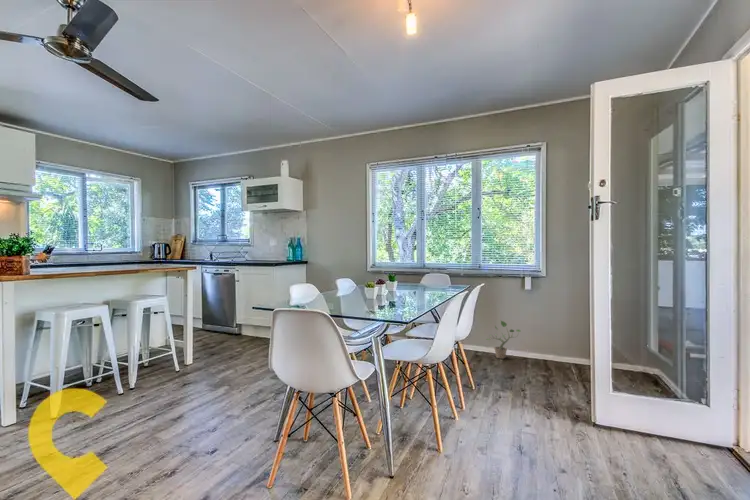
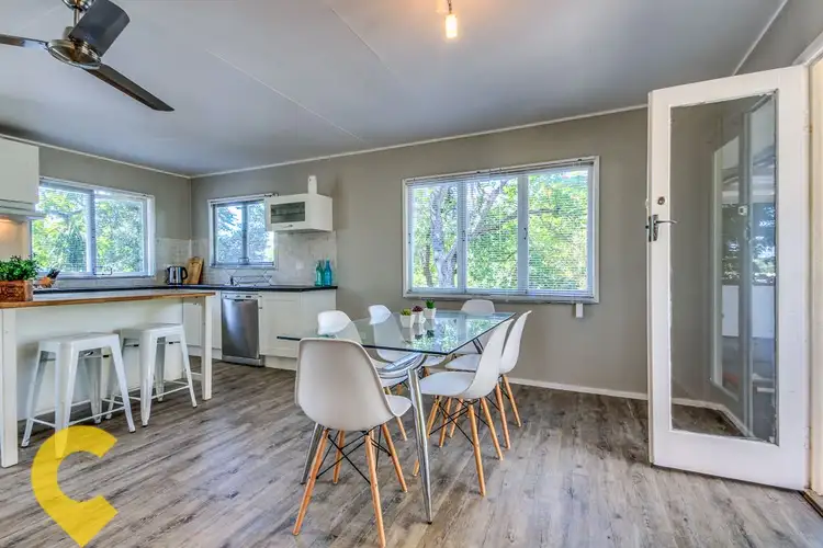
- potted plant (502, 340)
